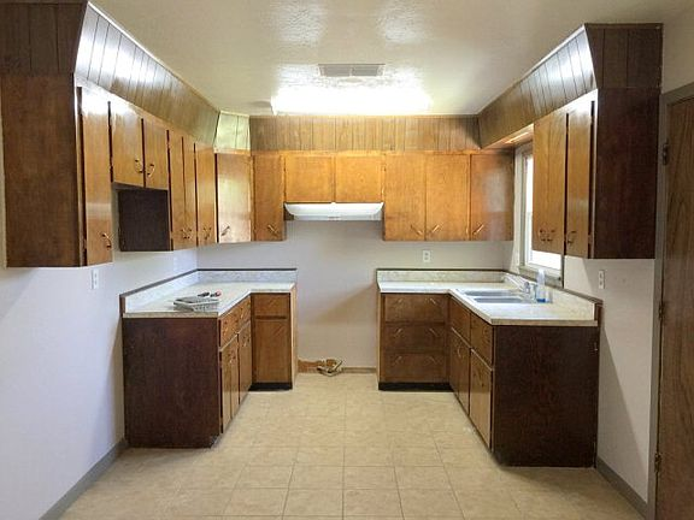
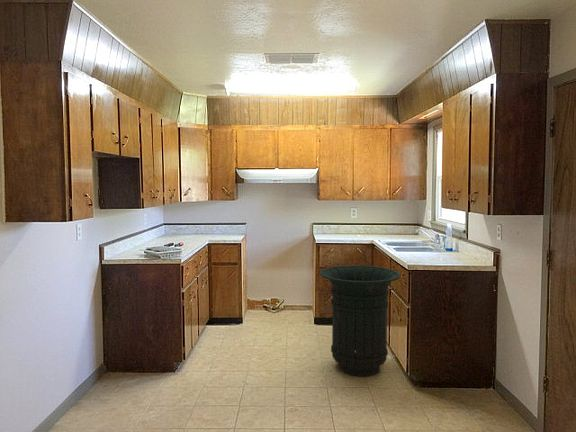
+ trash can (359, 320)
